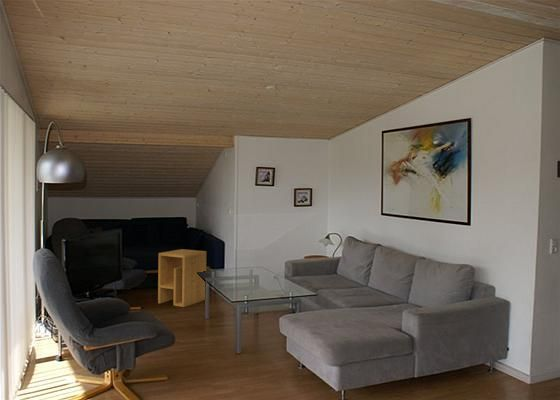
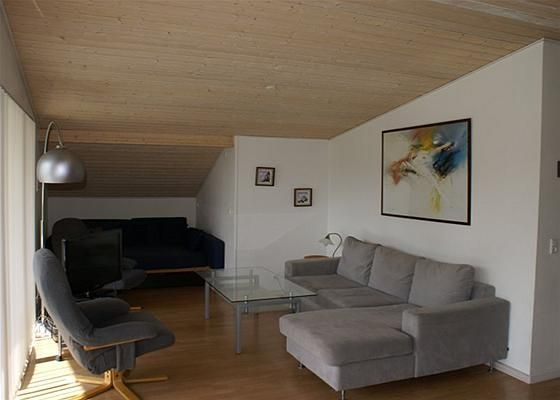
- side table (182, 276)
